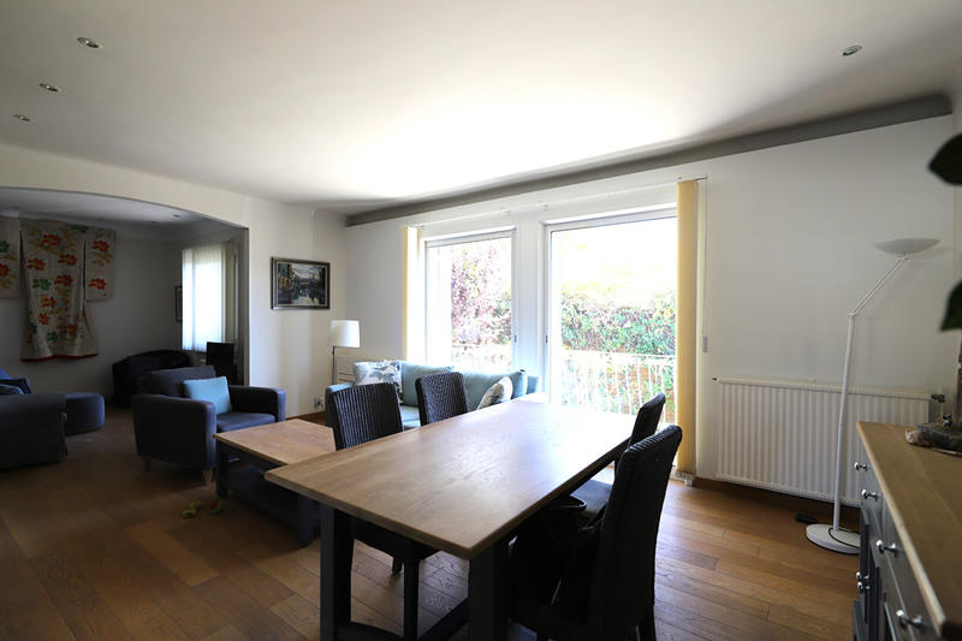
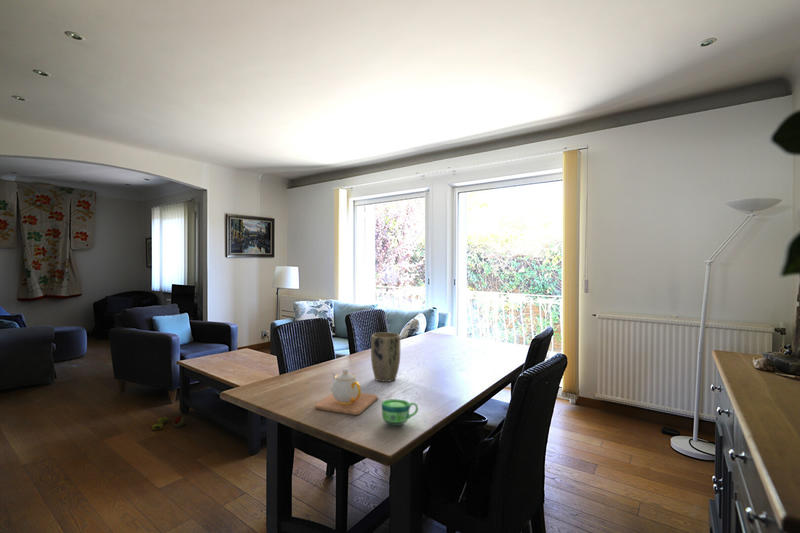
+ plant pot (385, 356)
+ cup (399, 411)
+ teapot (347, 385)
